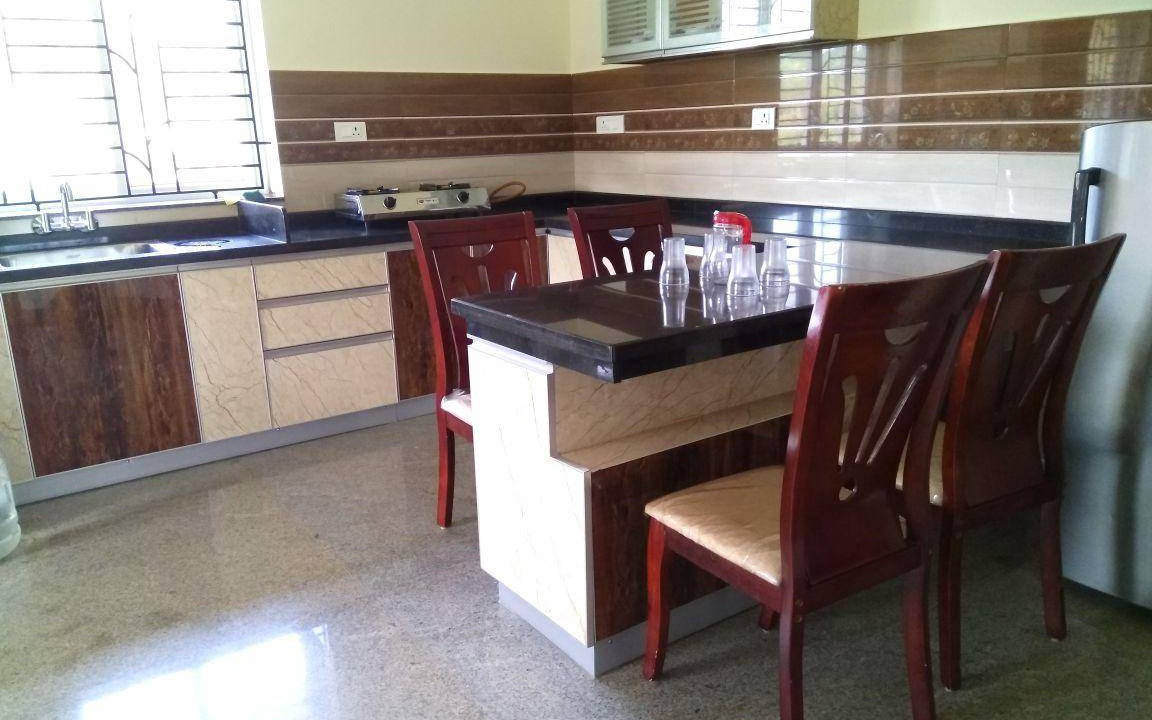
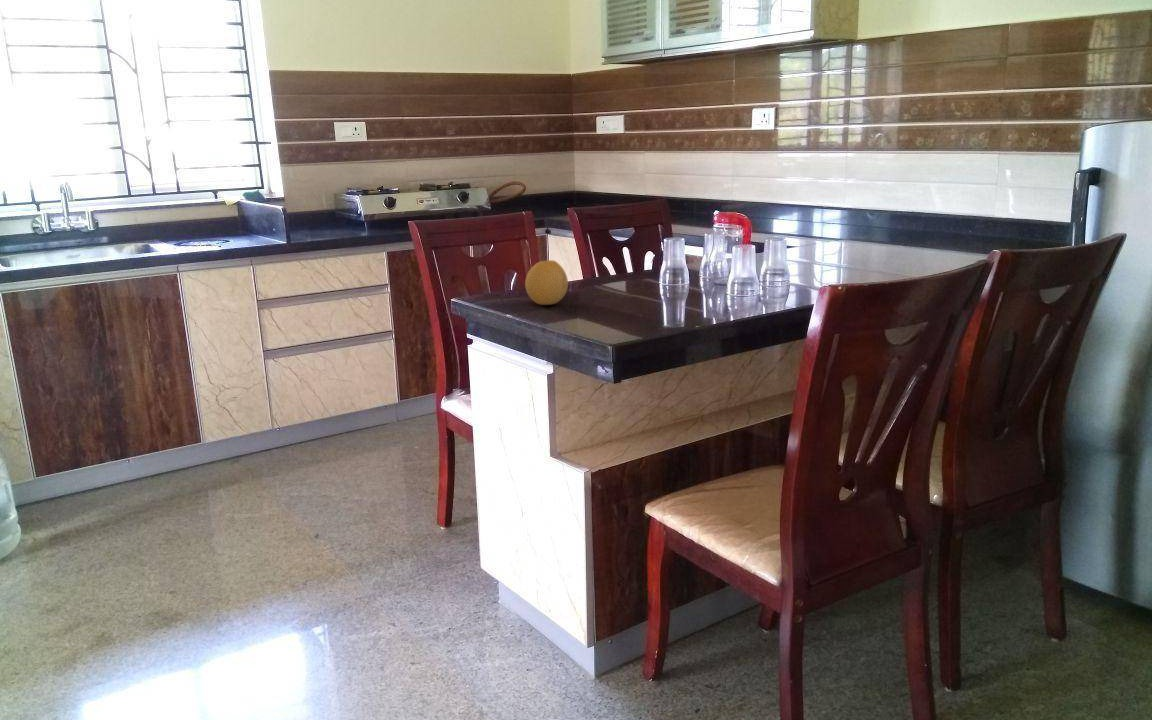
+ fruit (546, 282)
